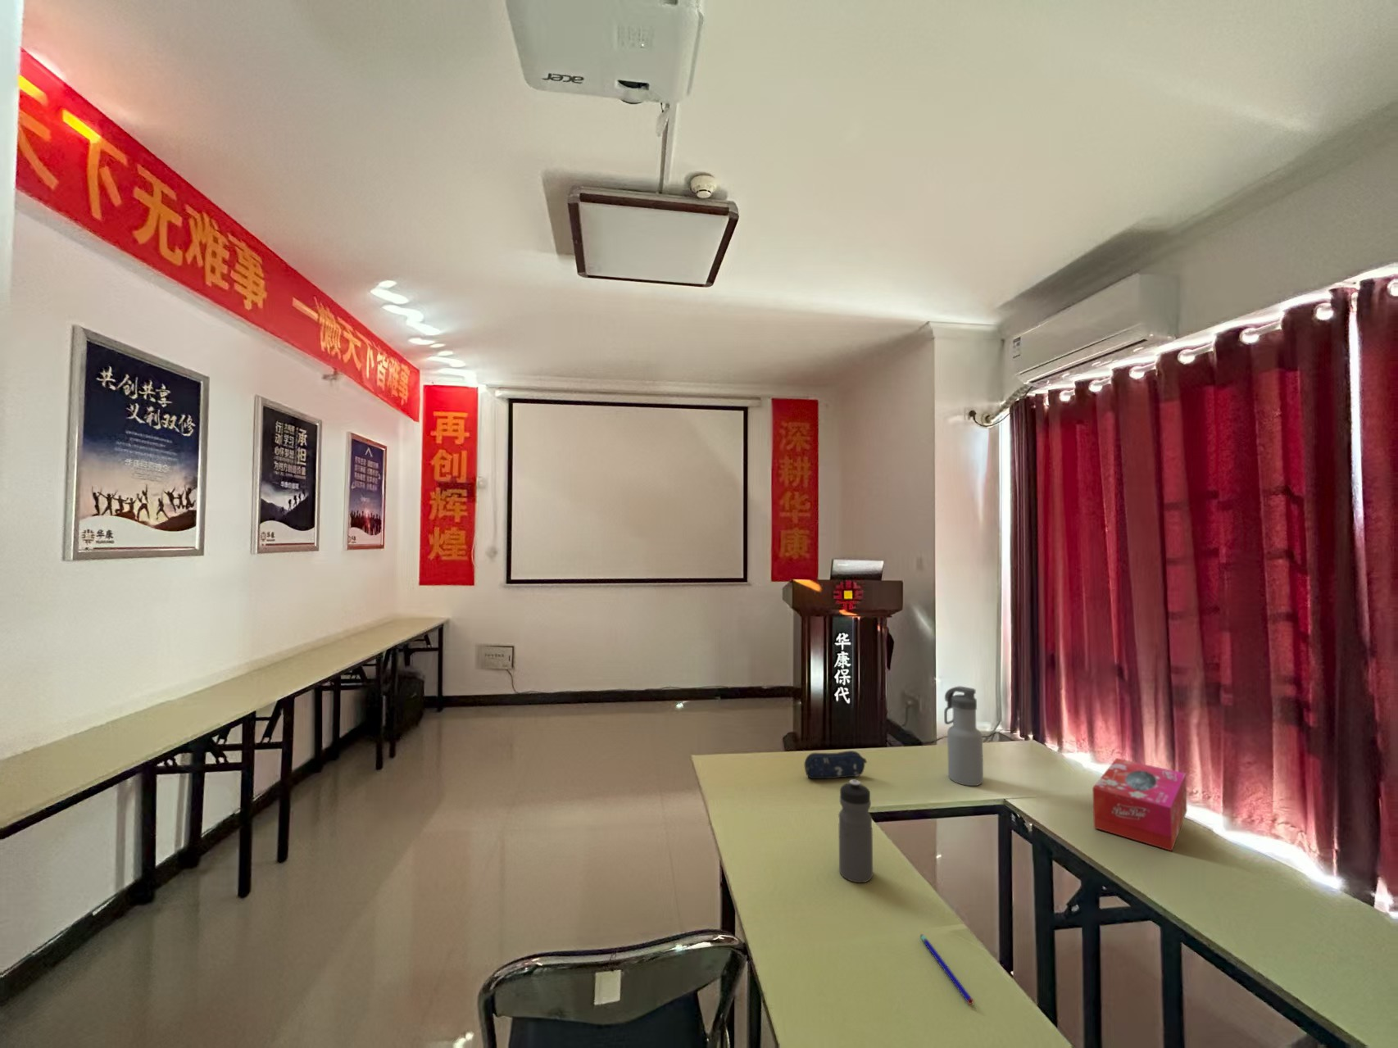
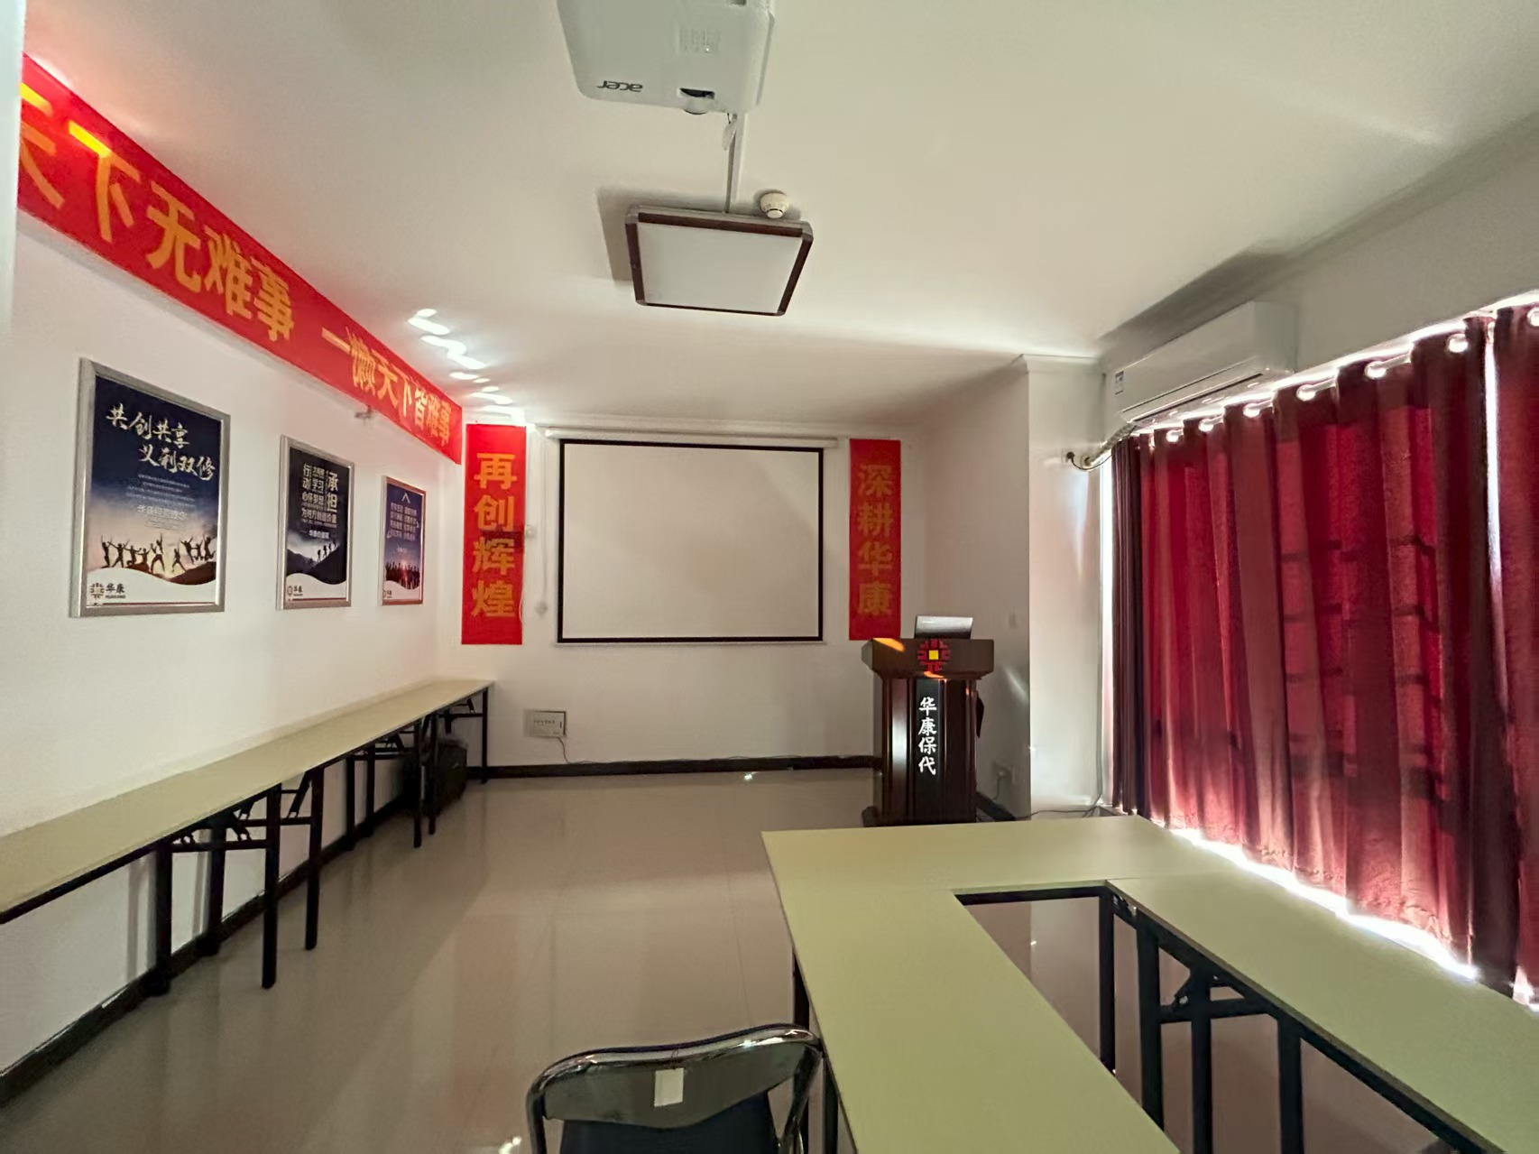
- pen (944, 967)
- water bottle (854, 827)
- water bottle (963, 733)
- tissue box (1140, 799)
- pencil case (834, 764)
